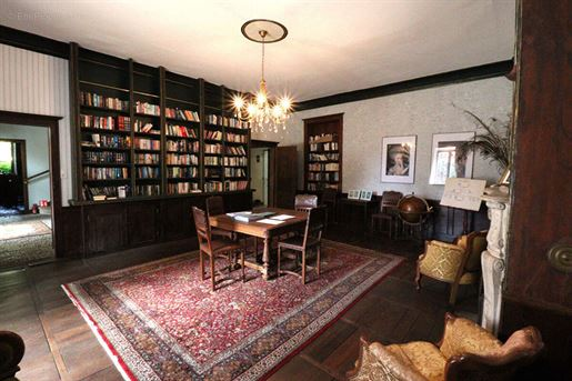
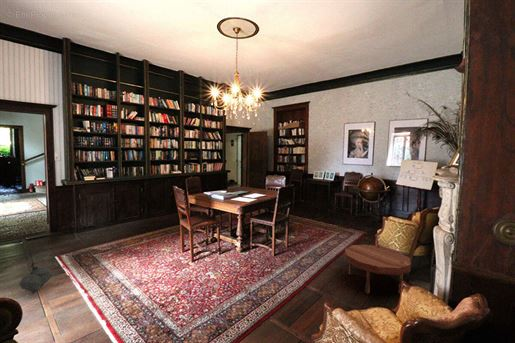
+ bag (41, 272)
+ side table (376, 268)
